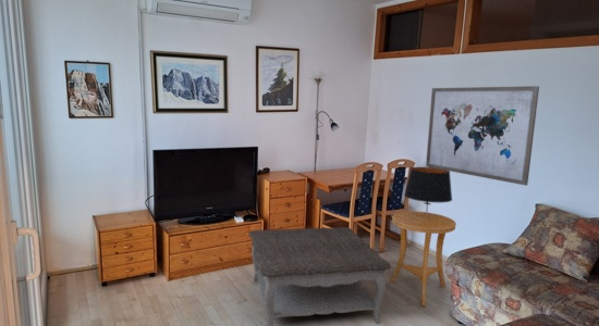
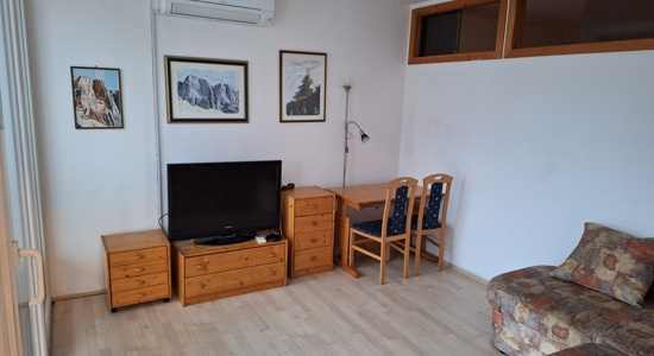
- coffee table (311, 273)
- table lamp (428, 193)
- wall art (475, 131)
- side table (424, 254)
